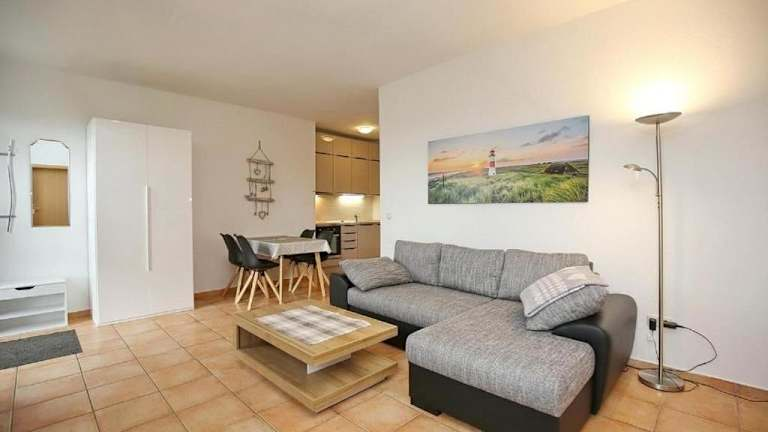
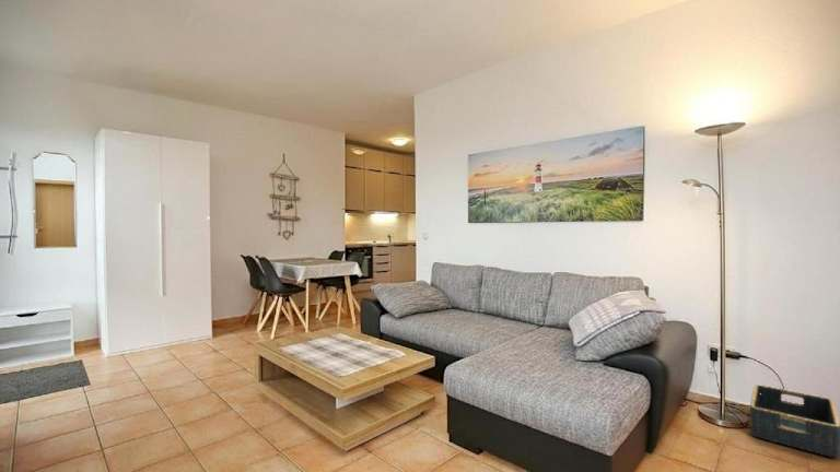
+ basket (792, 417)
